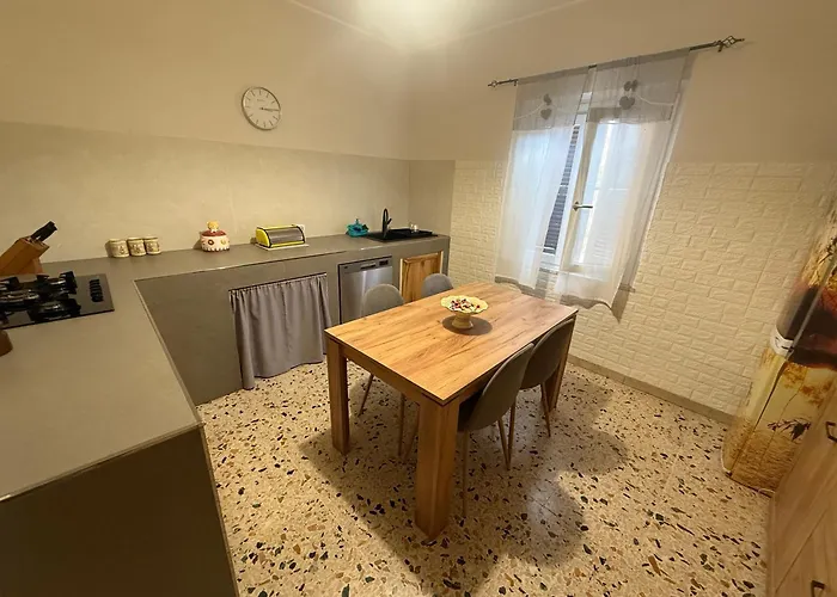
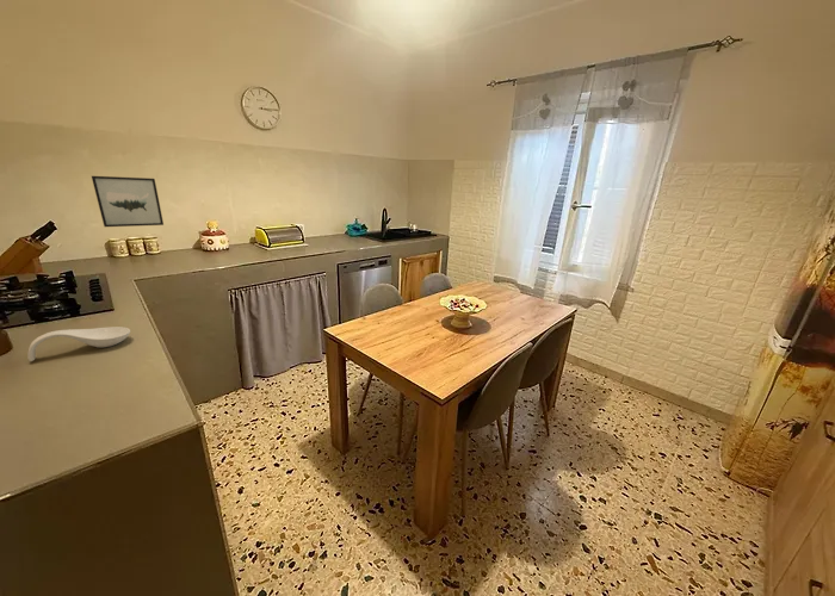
+ spoon rest (81, 339)
+ wall art (129, 201)
